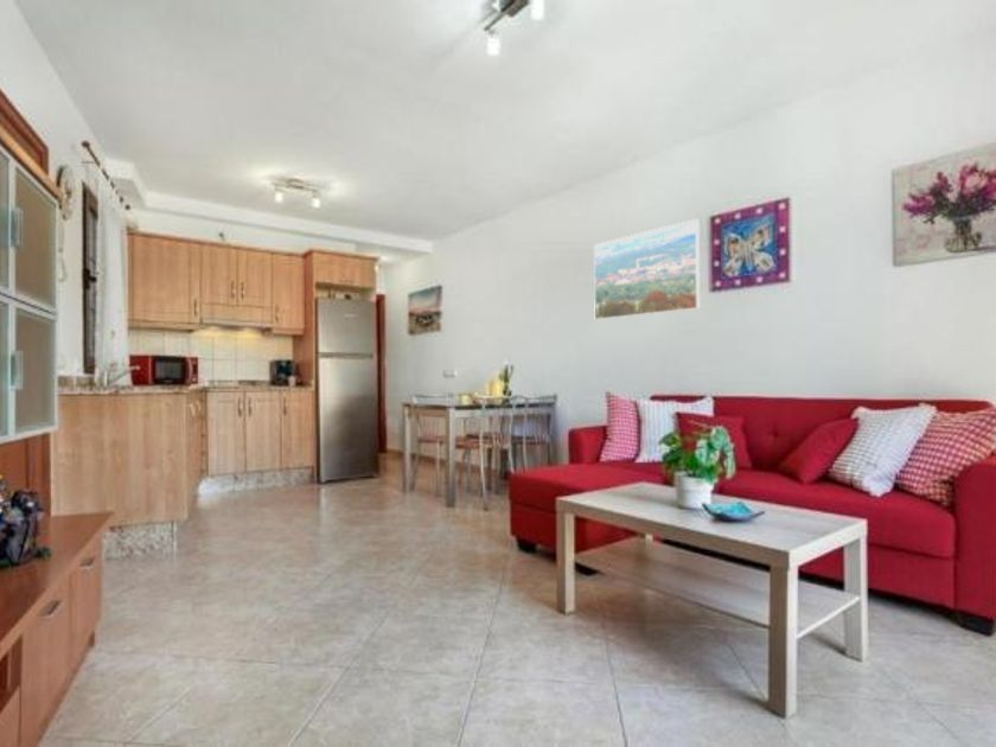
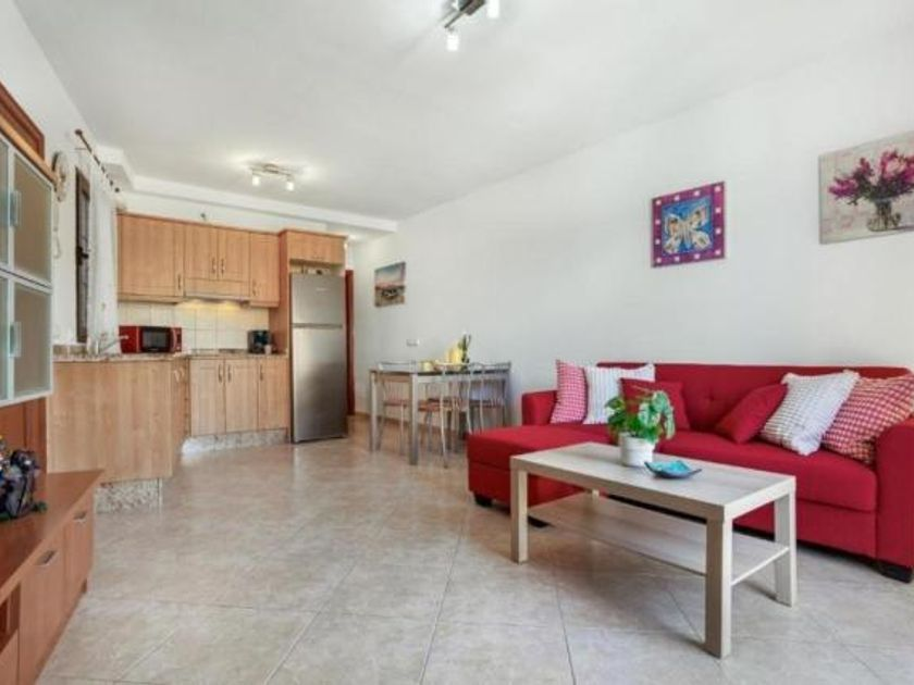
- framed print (641, 274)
